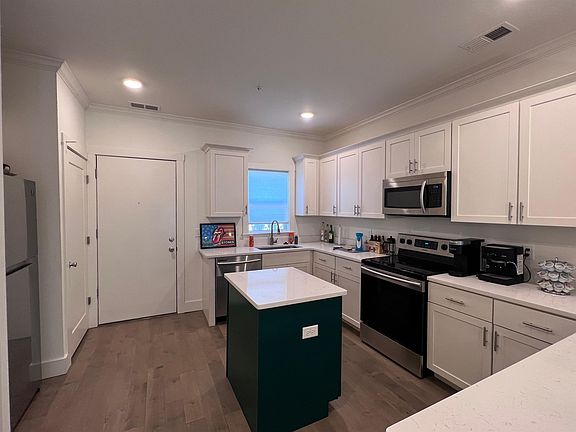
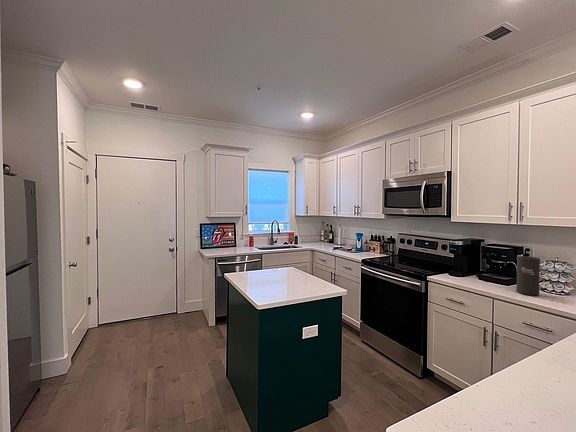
+ speaker (527, 275)
